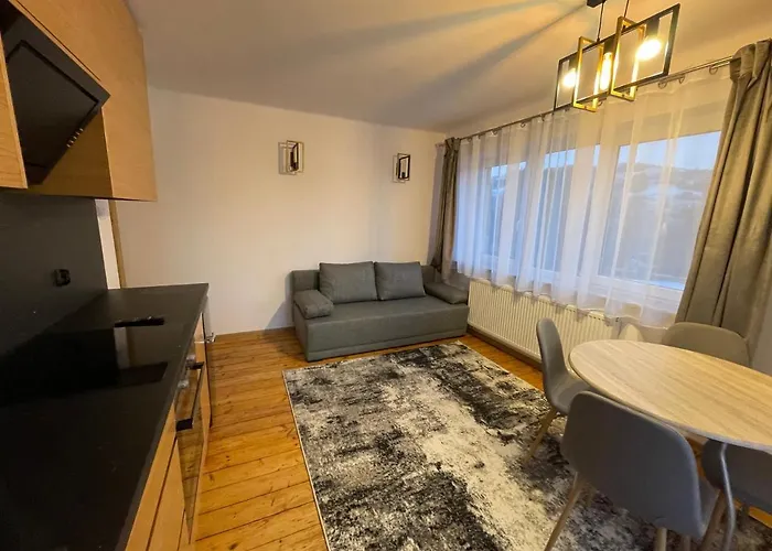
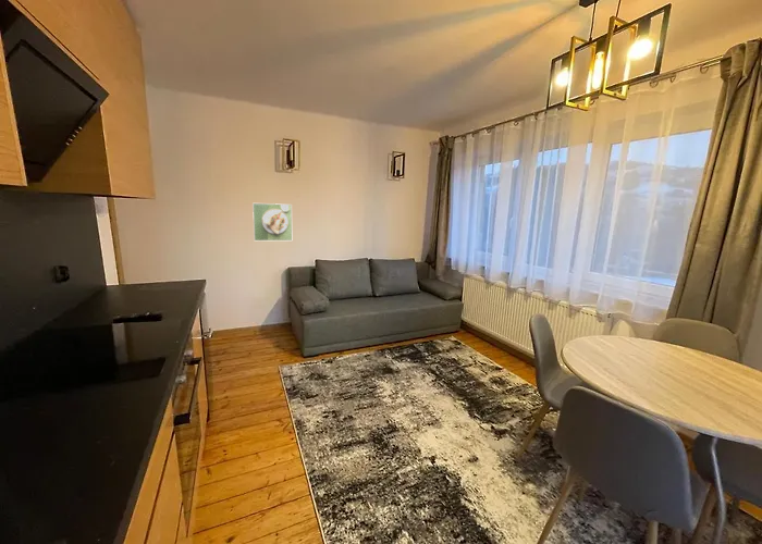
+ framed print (272, 222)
